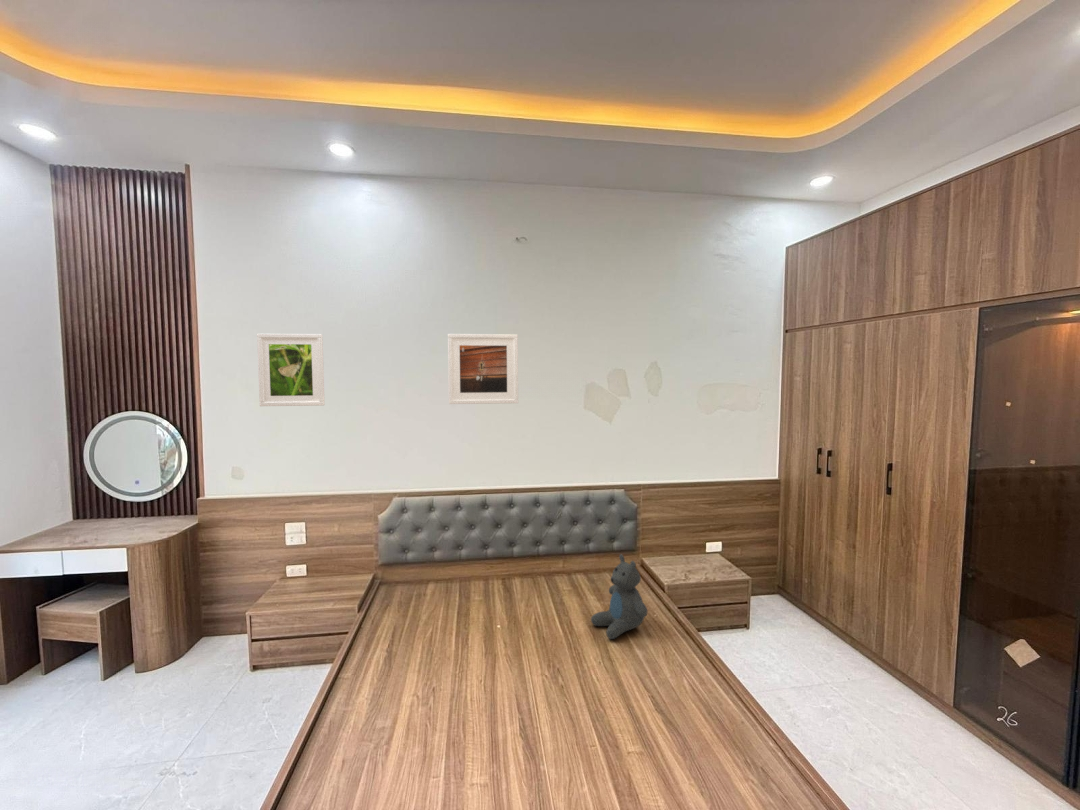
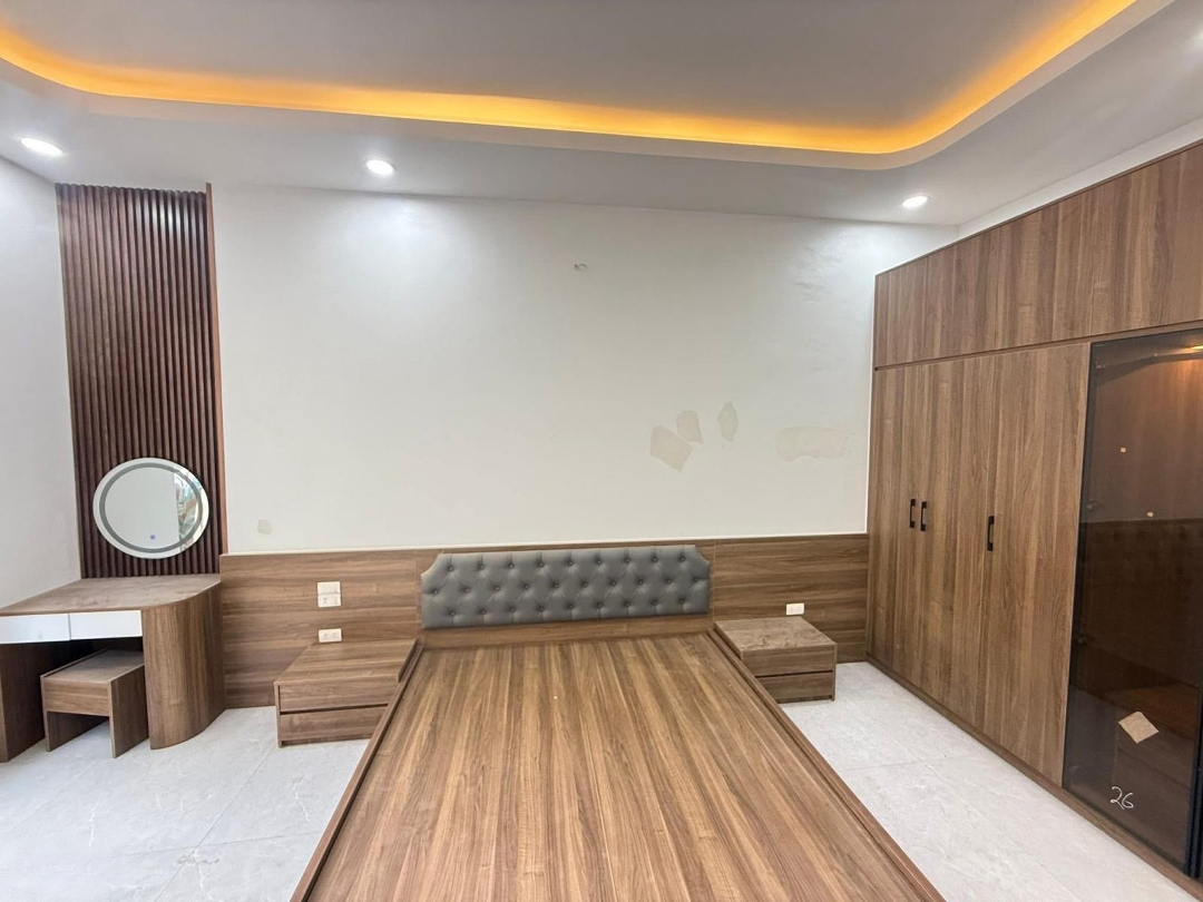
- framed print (483, 369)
- teddy bear (618, 593)
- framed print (291, 370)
